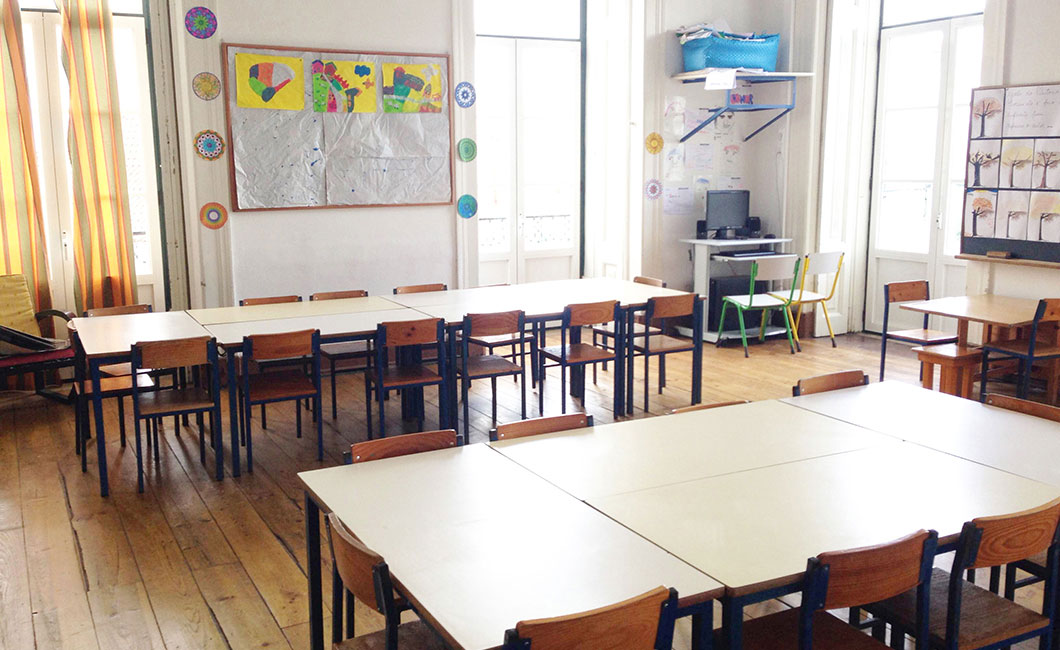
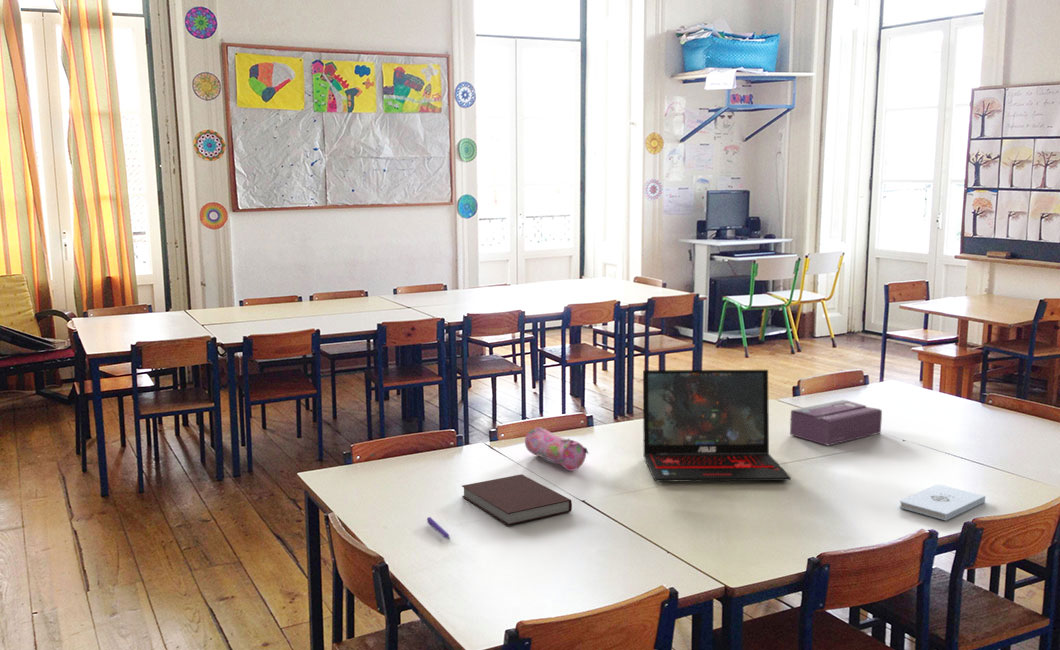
+ laptop (713, 423)
+ pencil case (555, 447)
+ notebook (515, 498)
+ notepad (941, 501)
+ pen (438, 528)
+ tissue box (836, 421)
